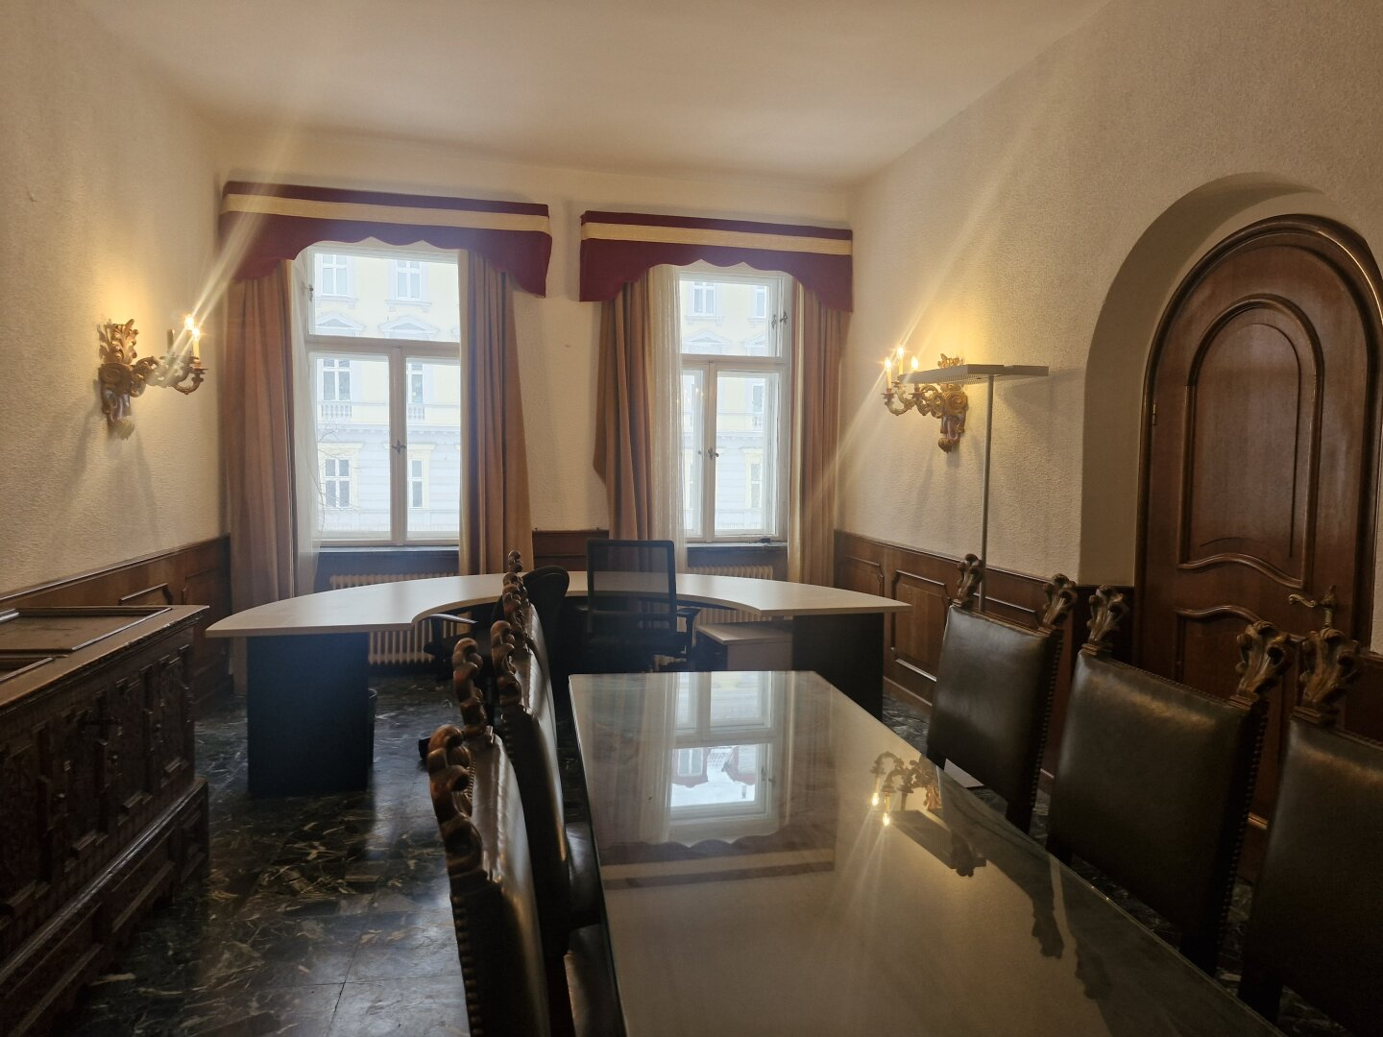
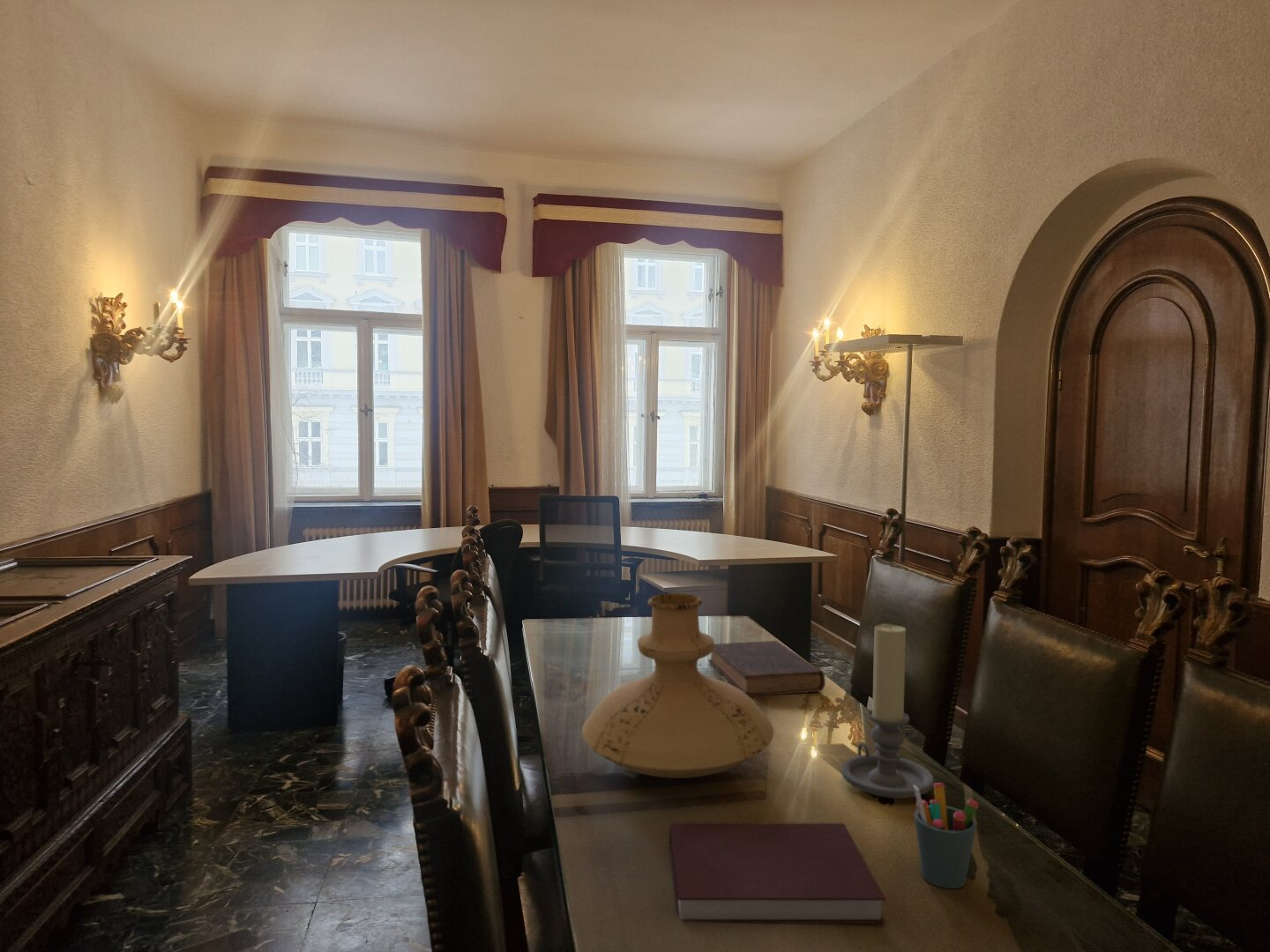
+ candle holder (884, 703)
+ book (763, 666)
+ notebook (767, 868)
+ pen holder (945, 831)
+ vase (677, 681)
